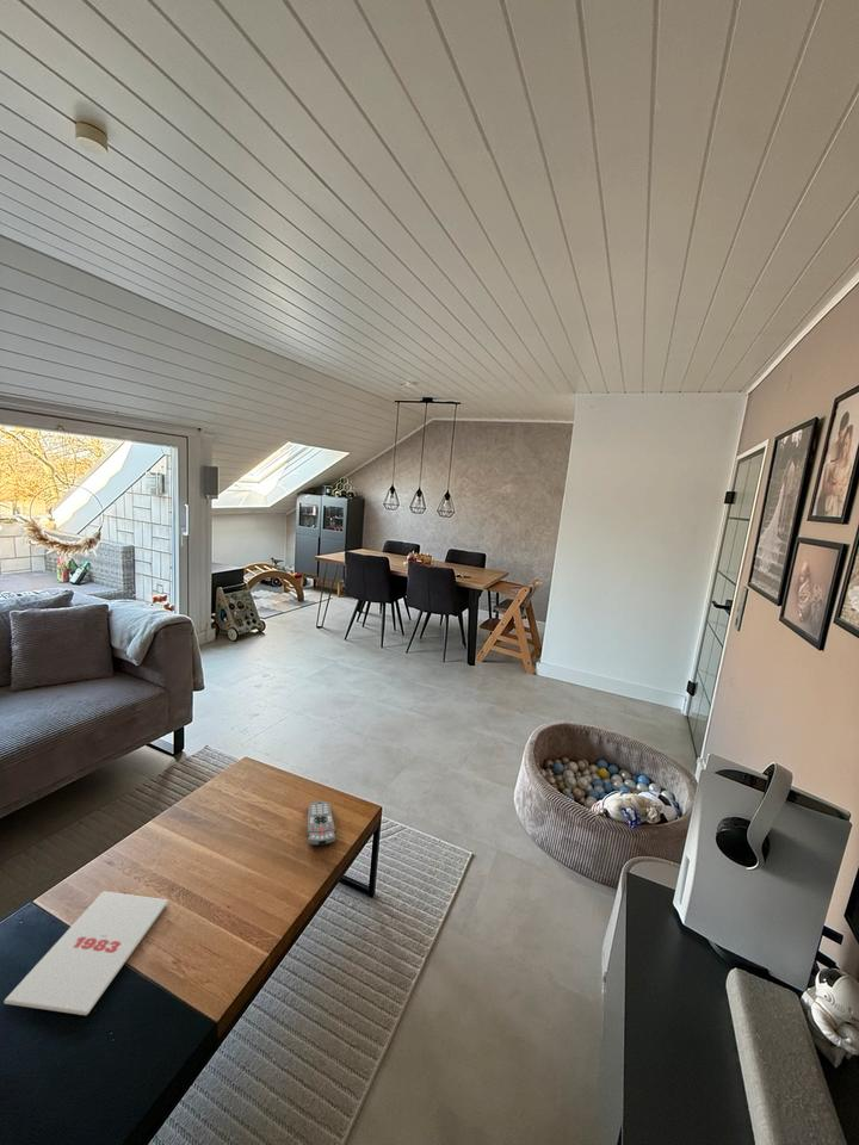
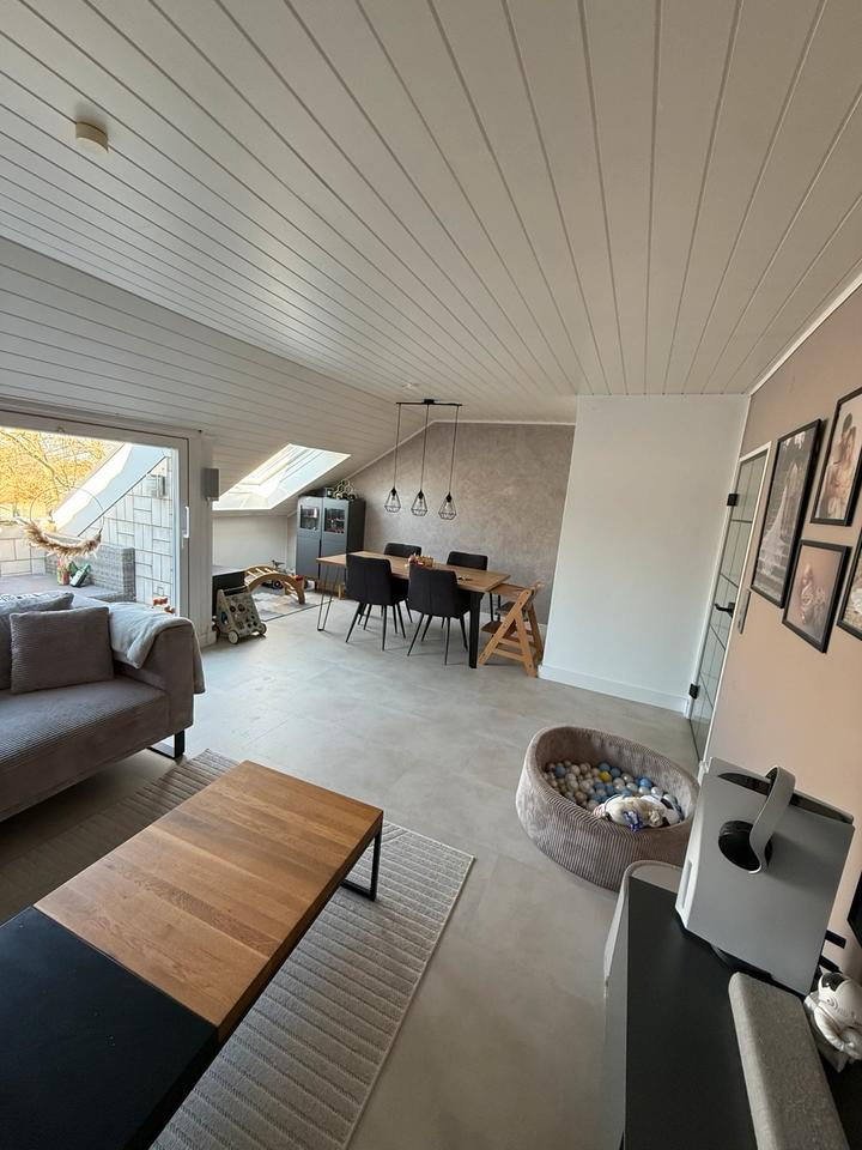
- remote control (320, 822)
- magazine (95, 945)
